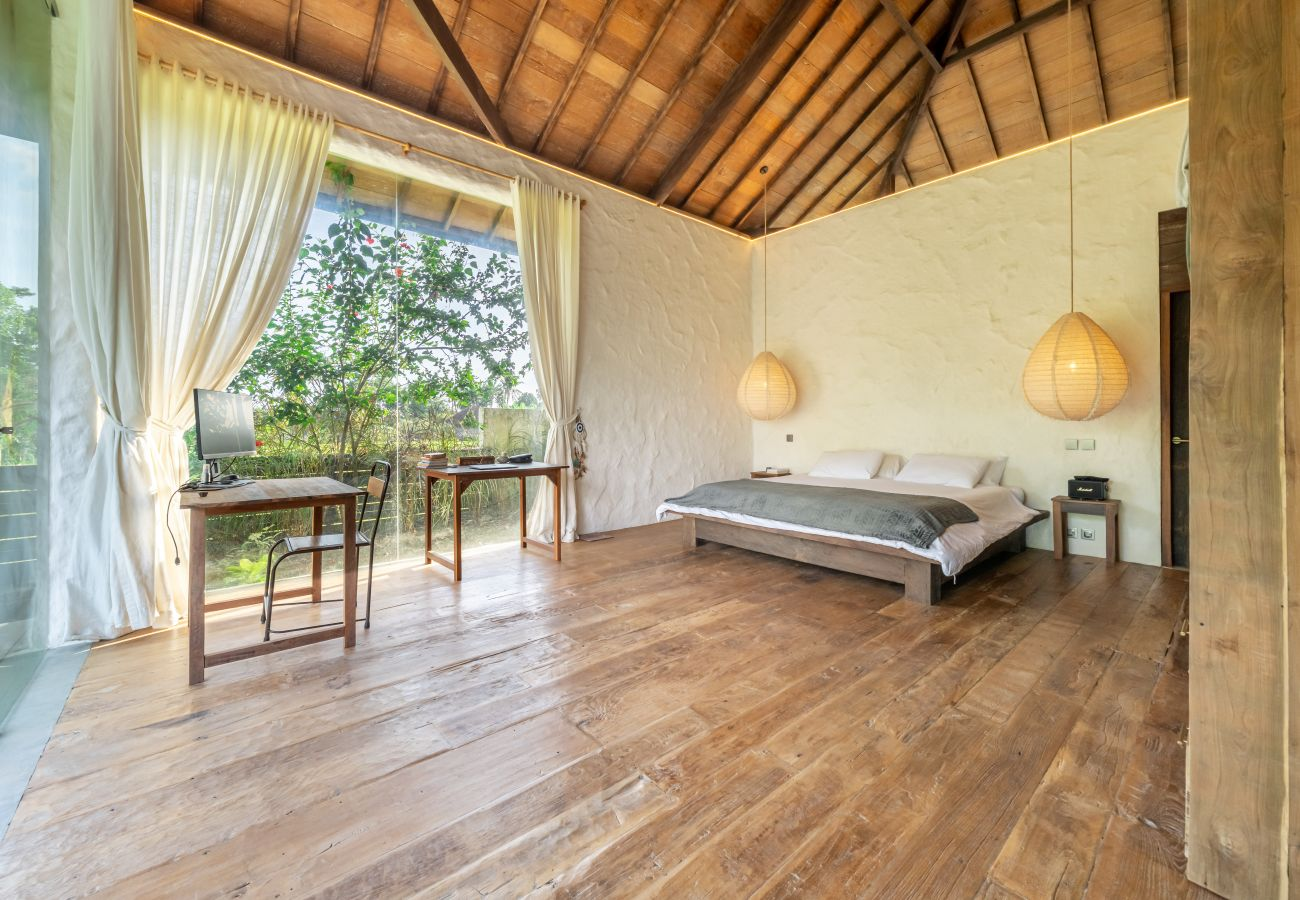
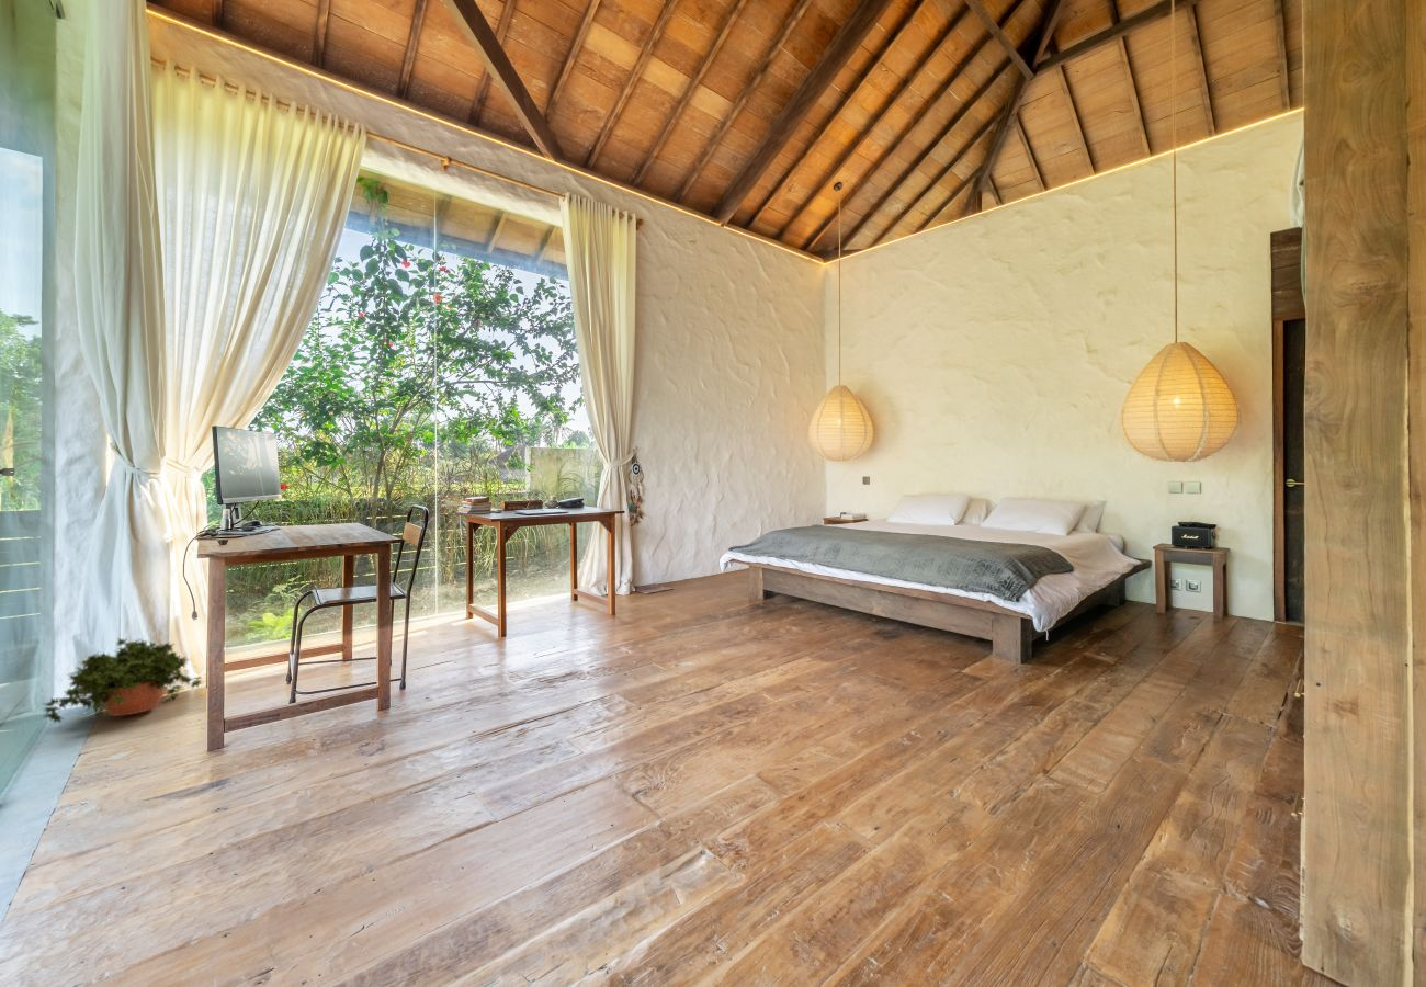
+ potted plant (129, 678)
